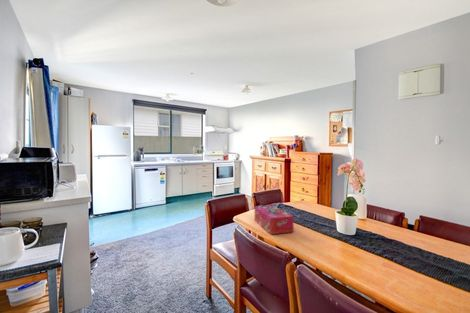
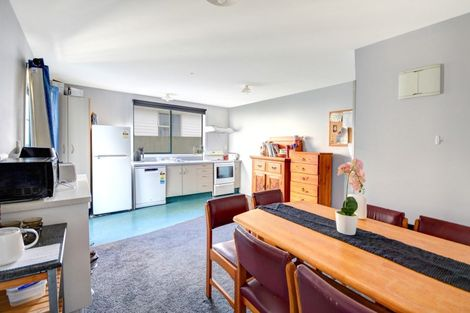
- tissue box (272, 218)
